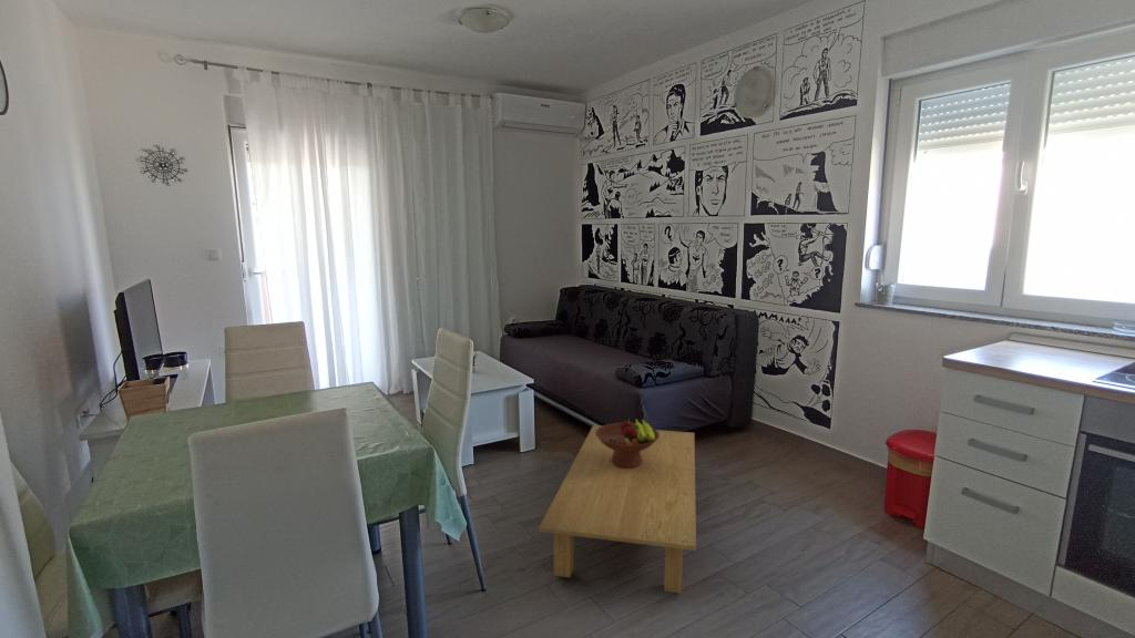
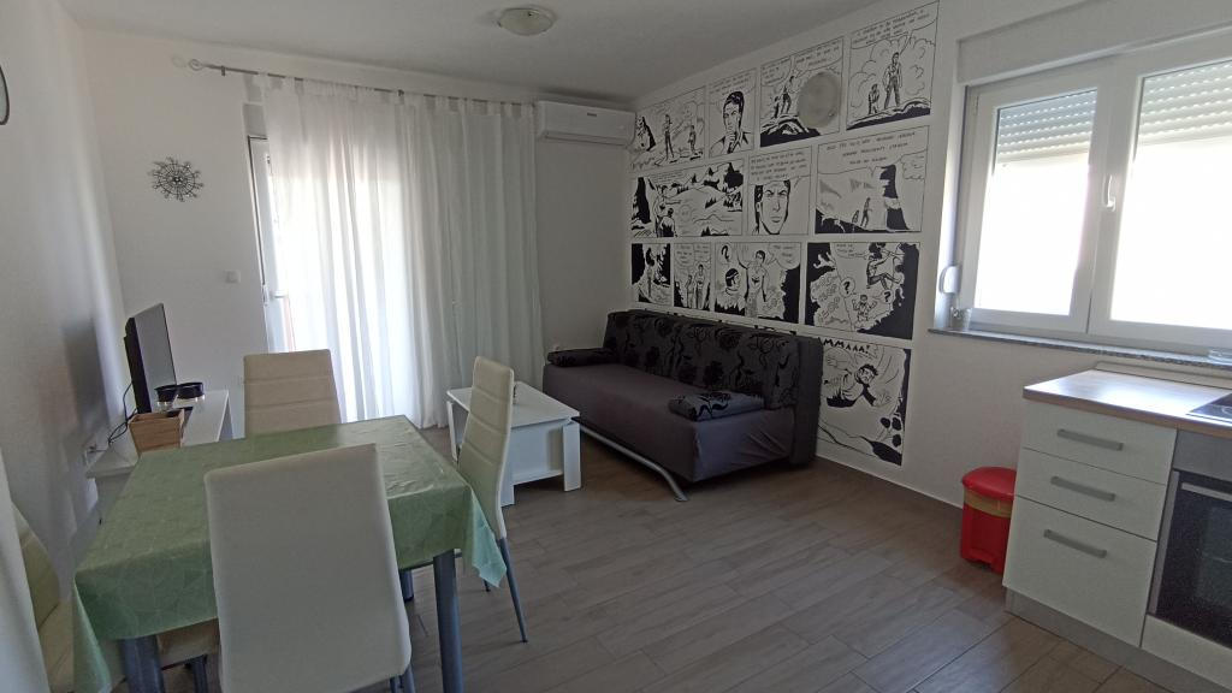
- coffee table (631, 493)
- fruit bowl (626, 441)
